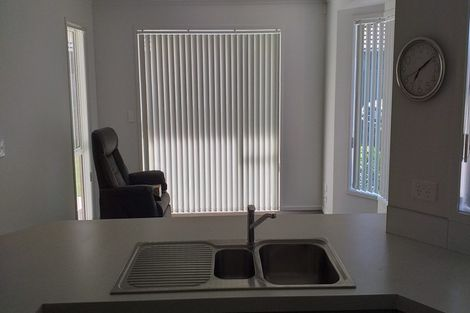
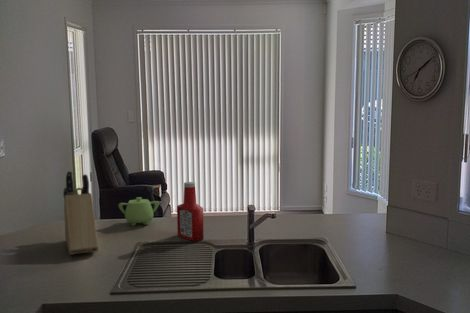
+ soap bottle (190, 210)
+ knife block (78, 209)
+ teapot (139, 209)
